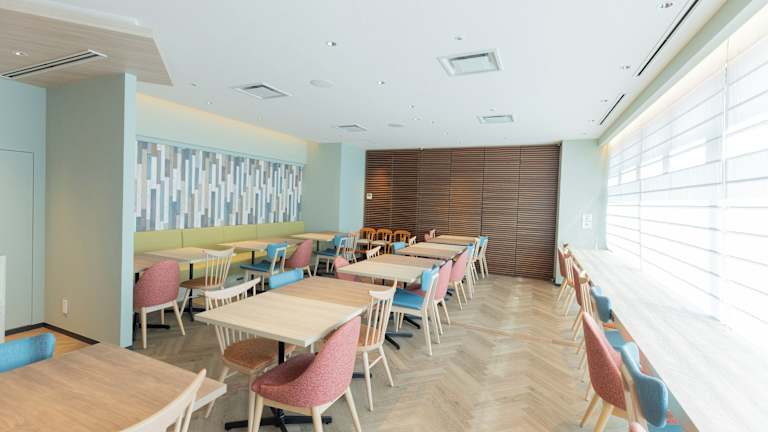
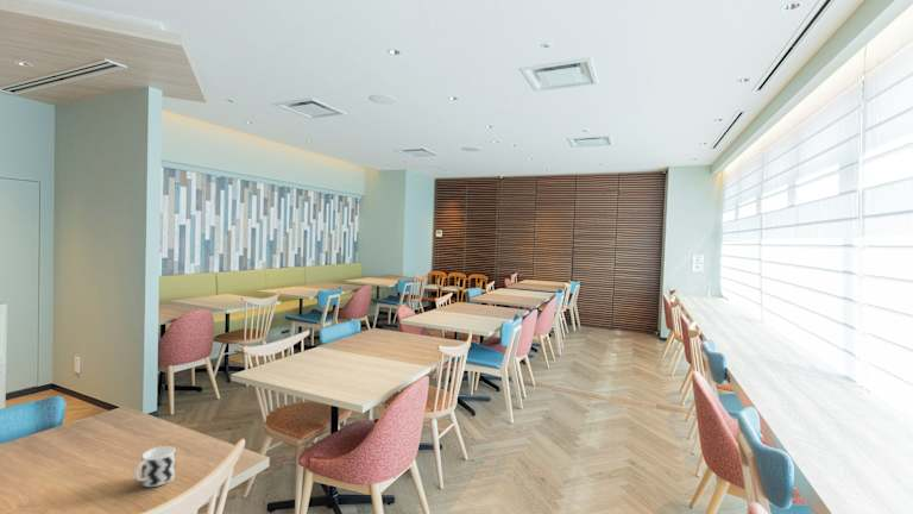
+ cup (153, 468)
